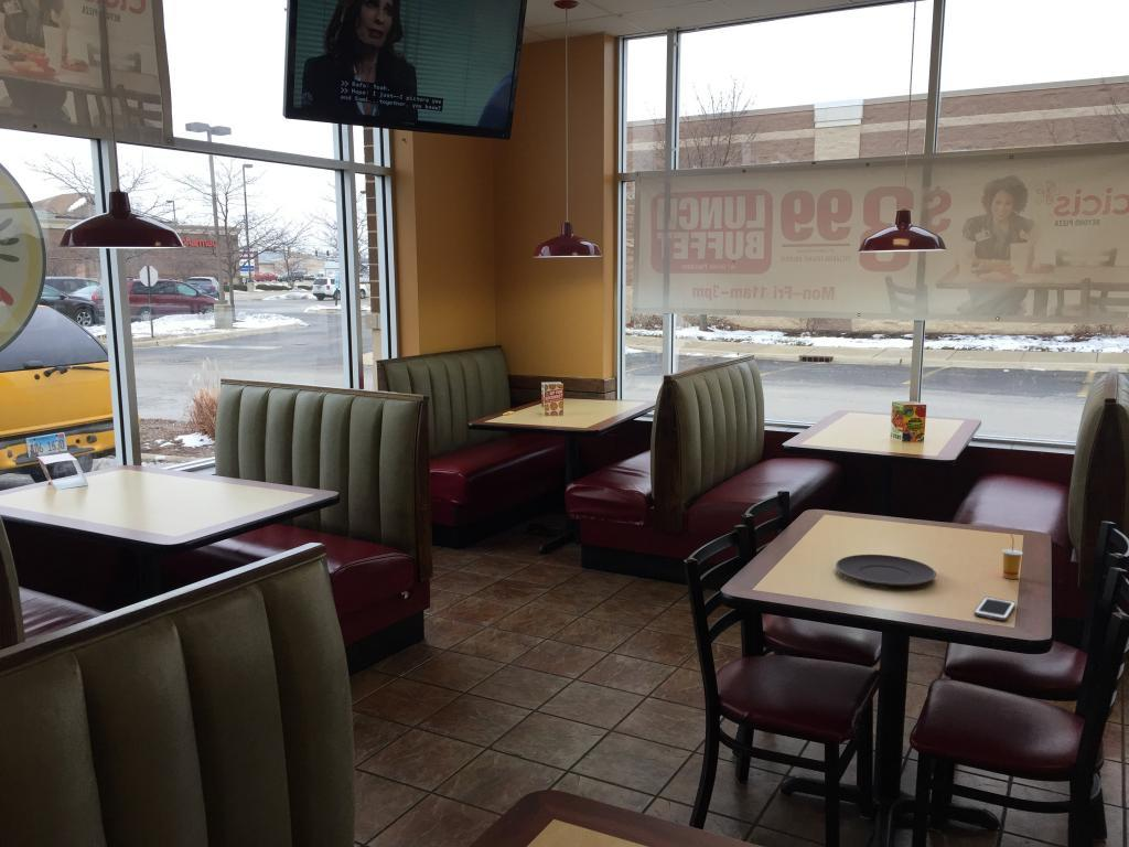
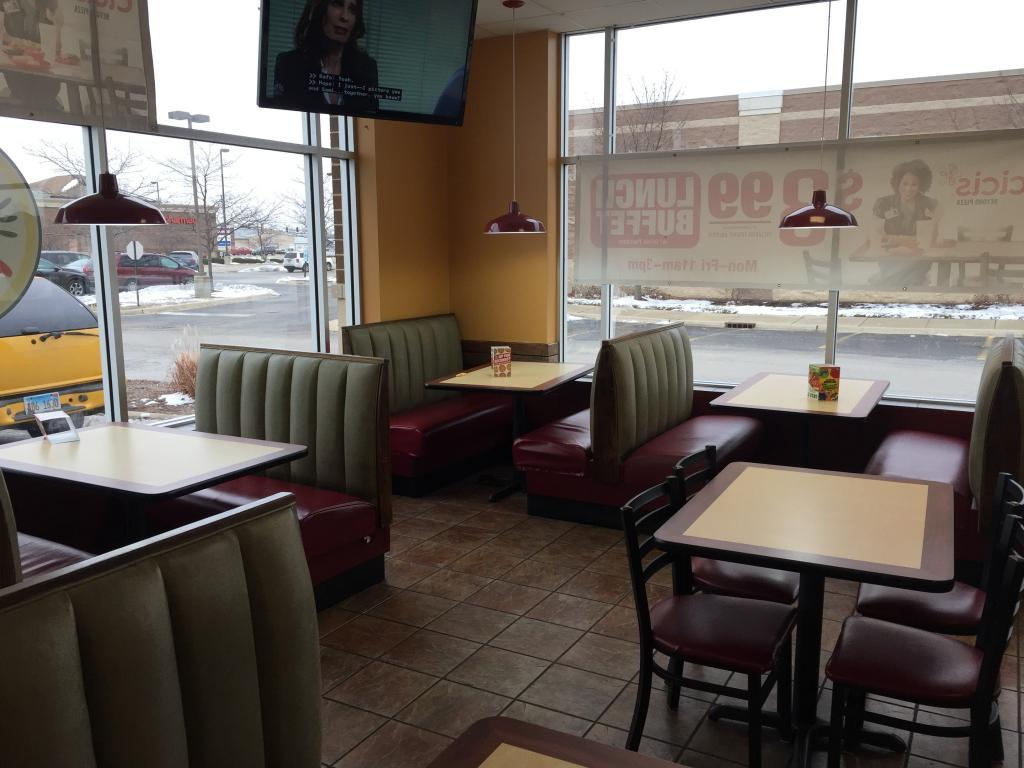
- plate (884, 571)
- drinking cup (1011, 555)
- cell phone (994, 609)
